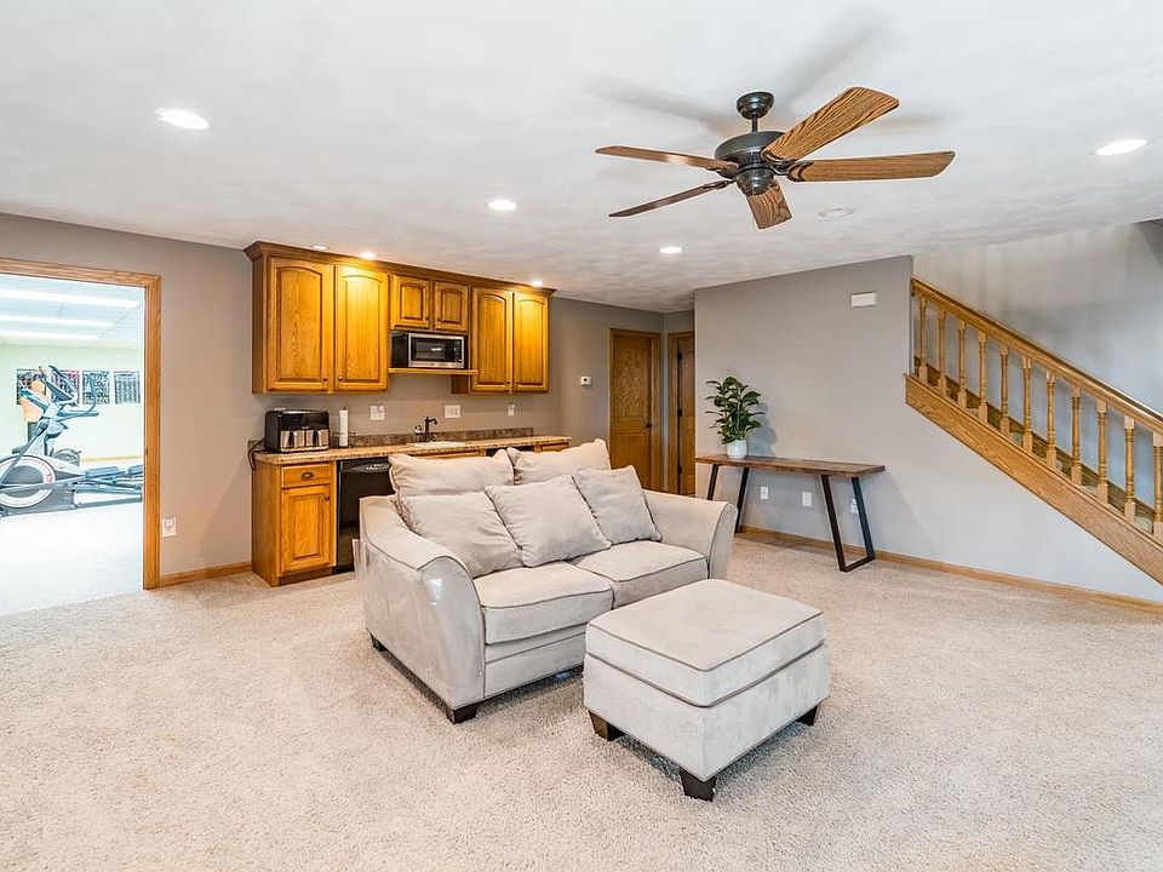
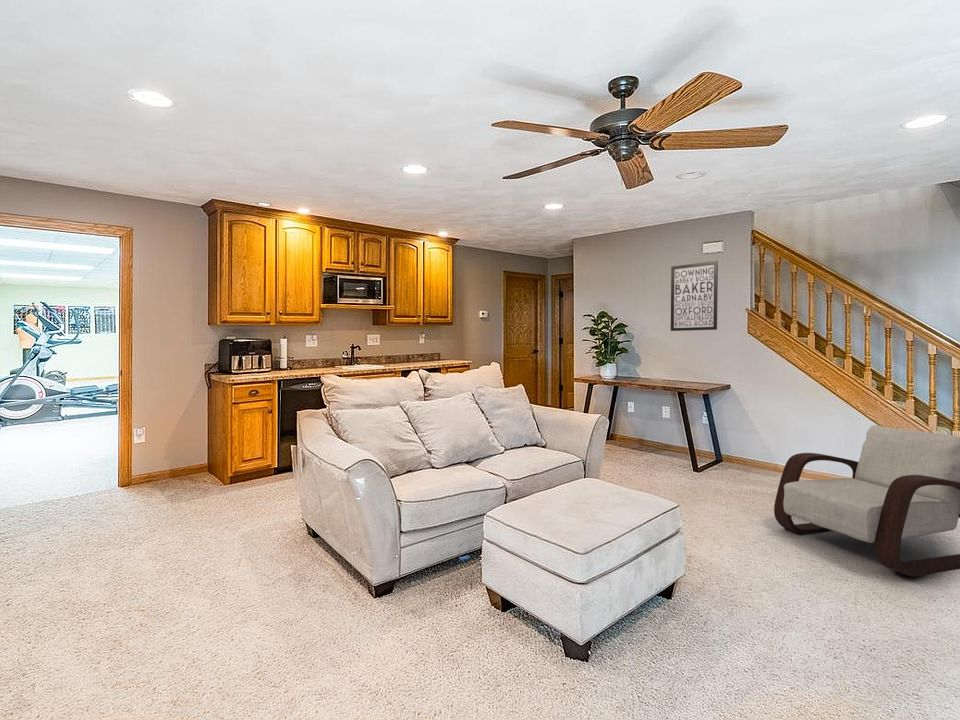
+ armchair (874, 489)
+ wall art (693, 297)
